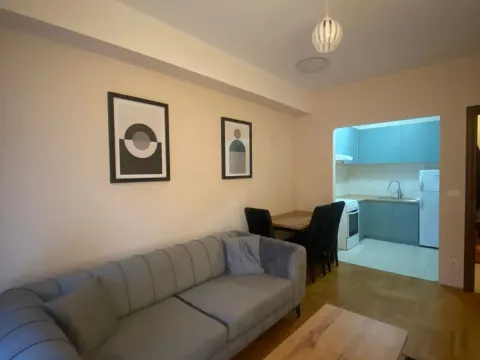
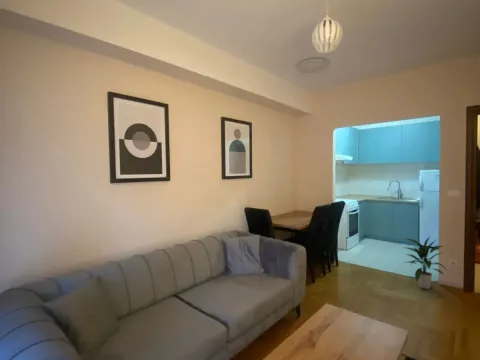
+ indoor plant (423, 261)
